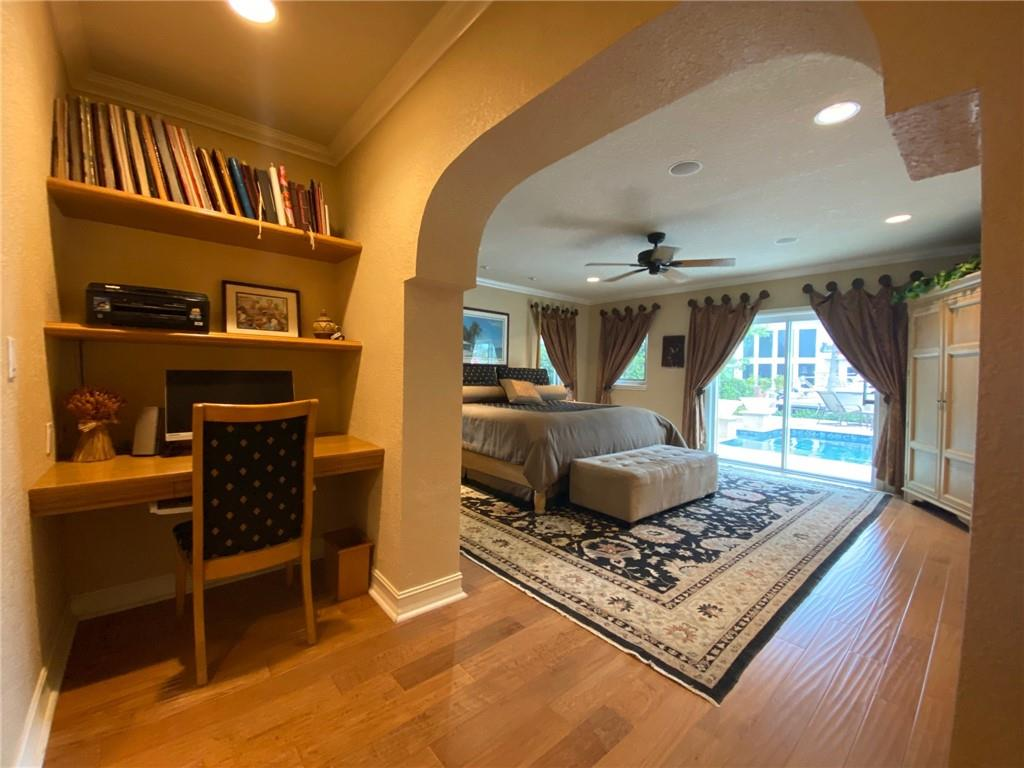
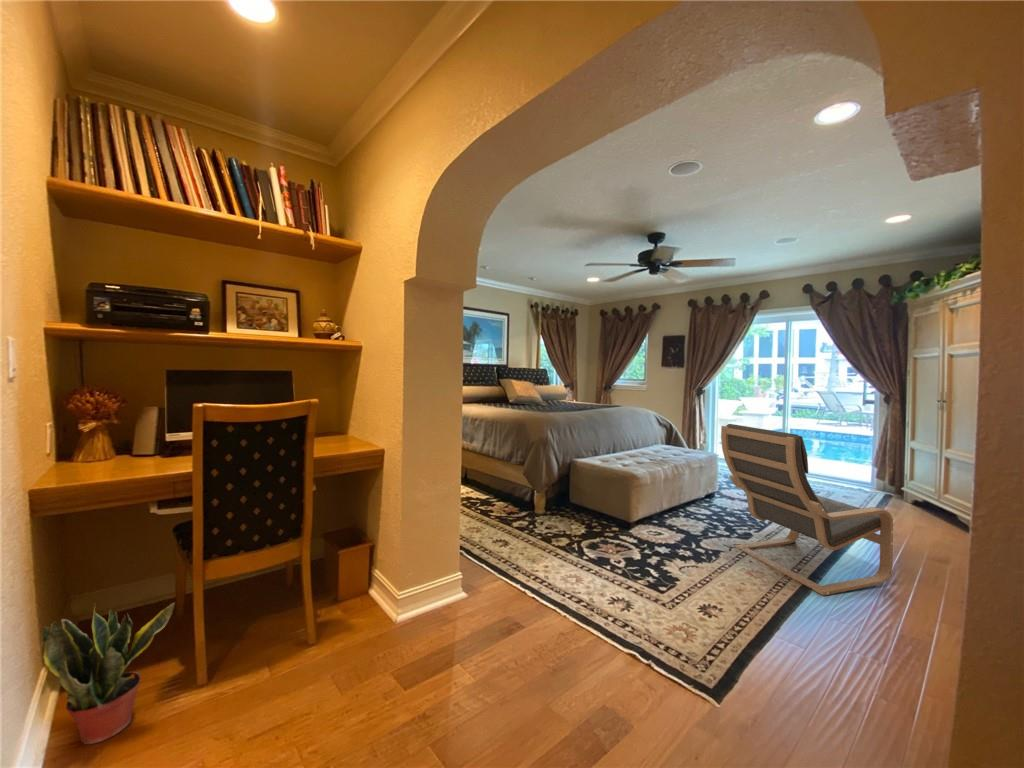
+ potted plant (114, 654)
+ lounge chair (801, 495)
